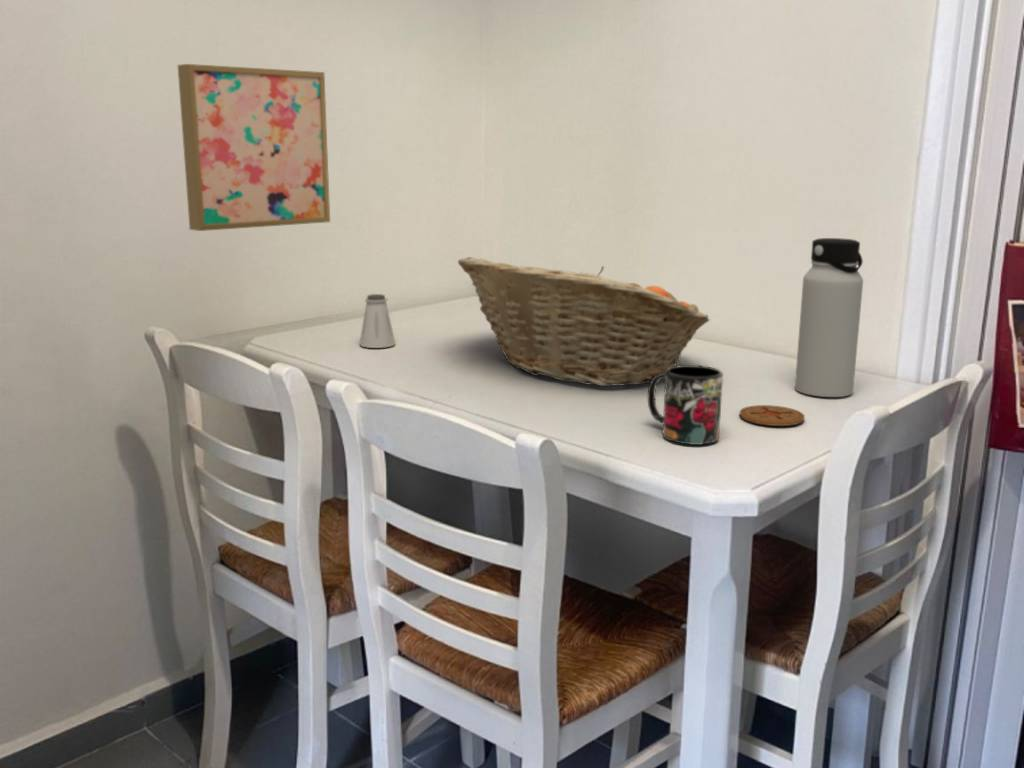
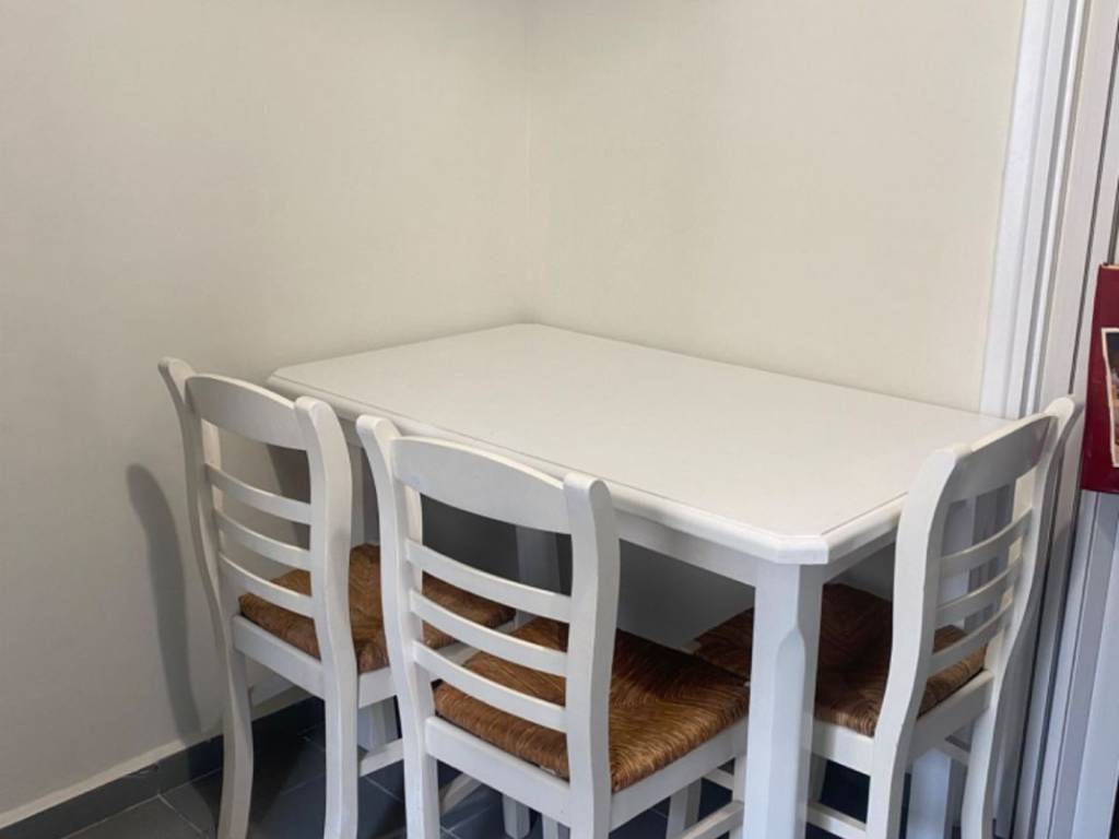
- water bottle (829, 316)
- fruit basket (579, 311)
- saltshaker (376, 320)
- wall art (258, 148)
- coaster (771, 415)
- mug (682, 401)
